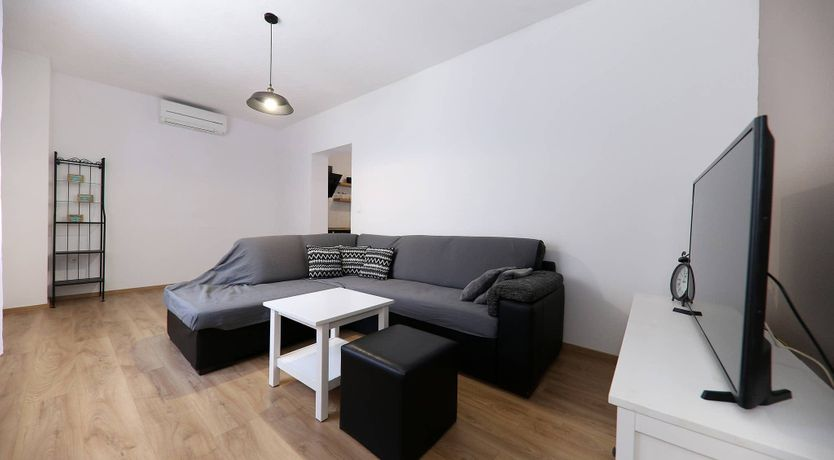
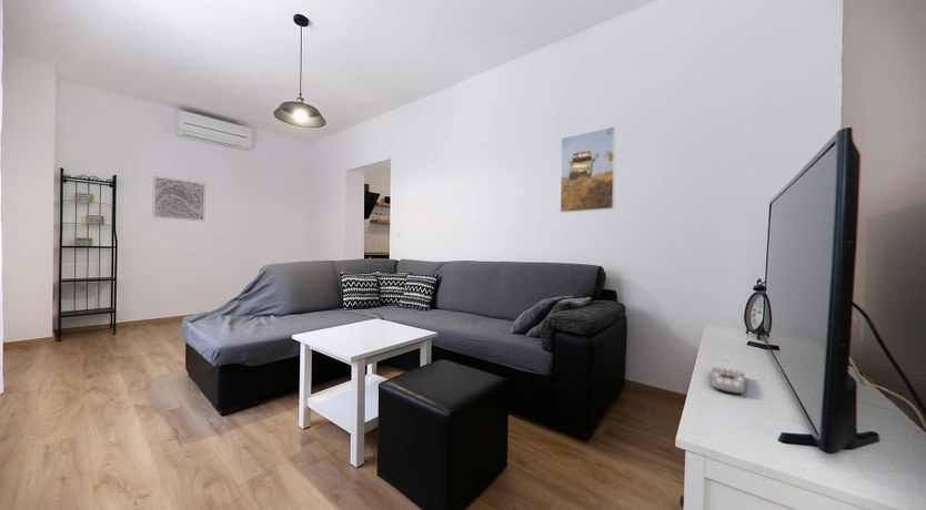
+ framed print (586, 172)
+ wall art (180, 200)
+ remote control (727, 379)
